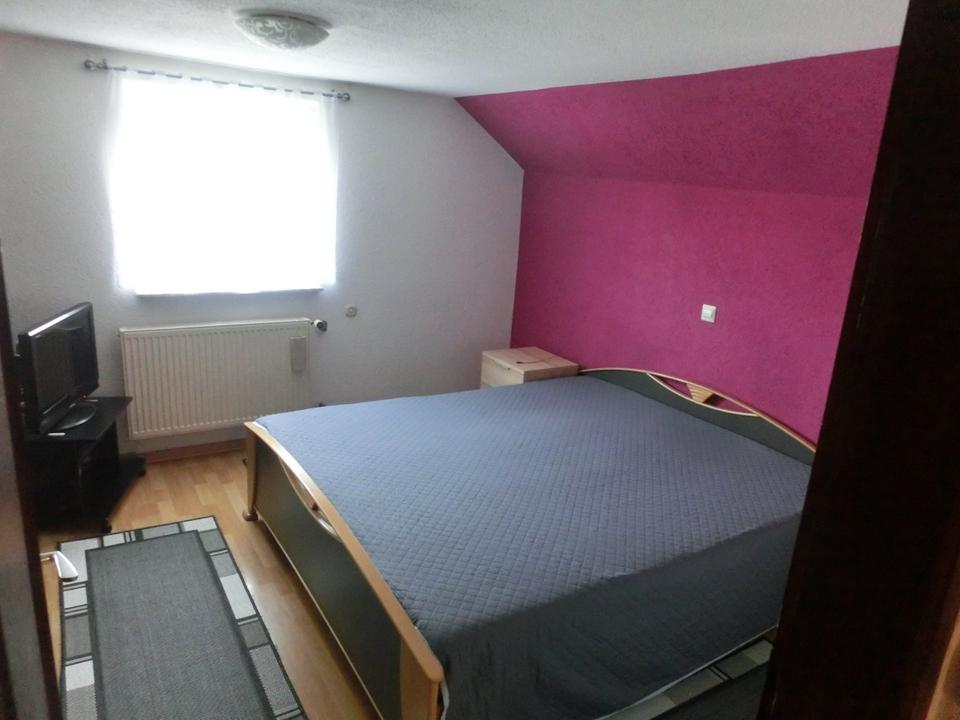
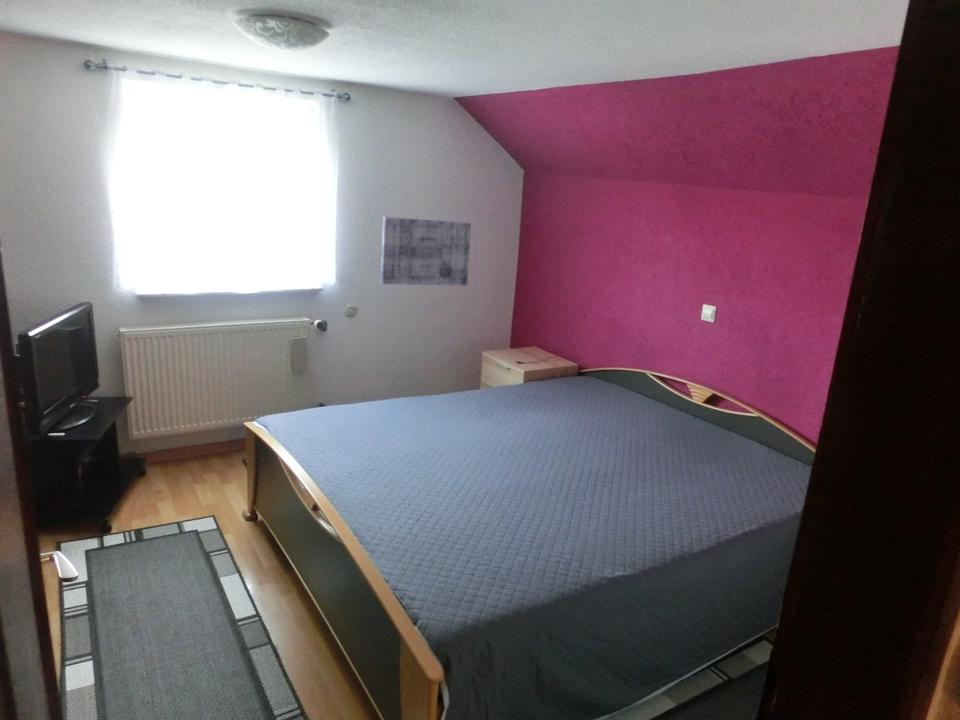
+ wall art (426, 252)
